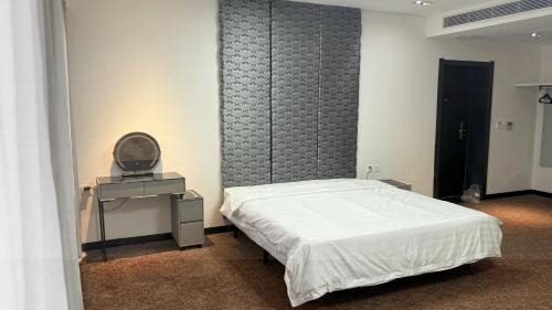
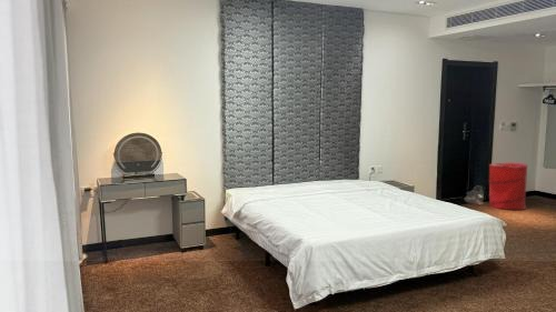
+ laundry hamper (507, 184)
